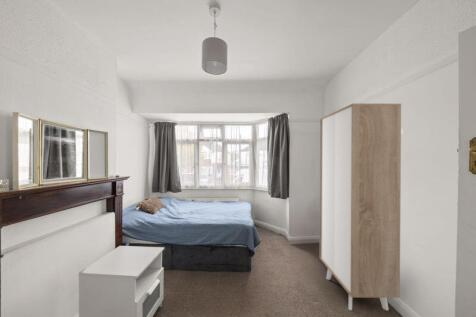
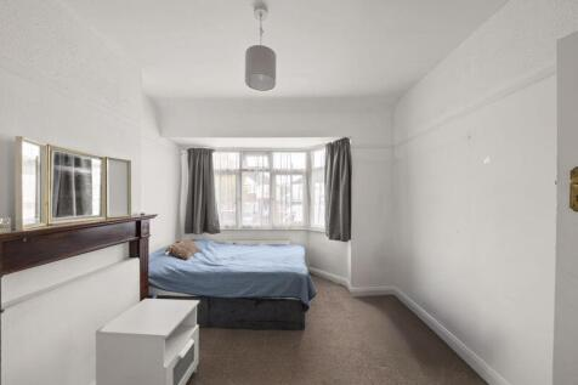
- wardrobe (354, 202)
